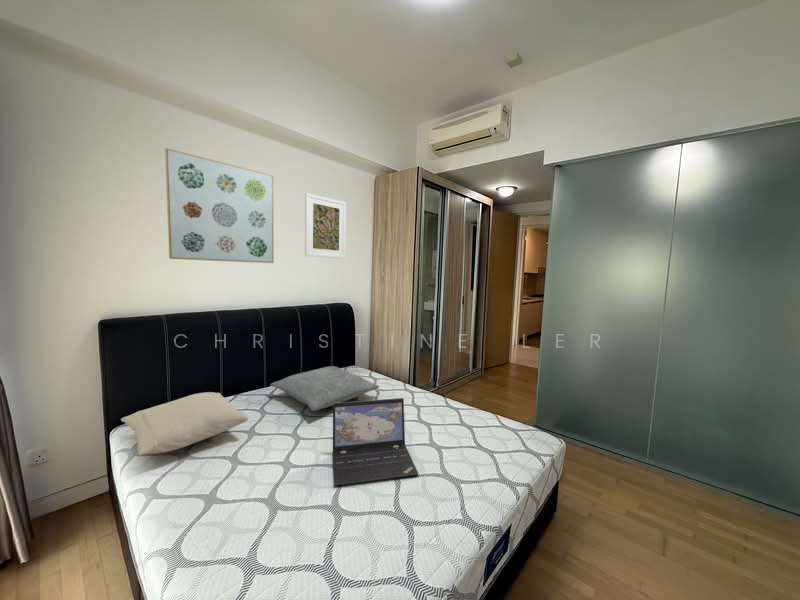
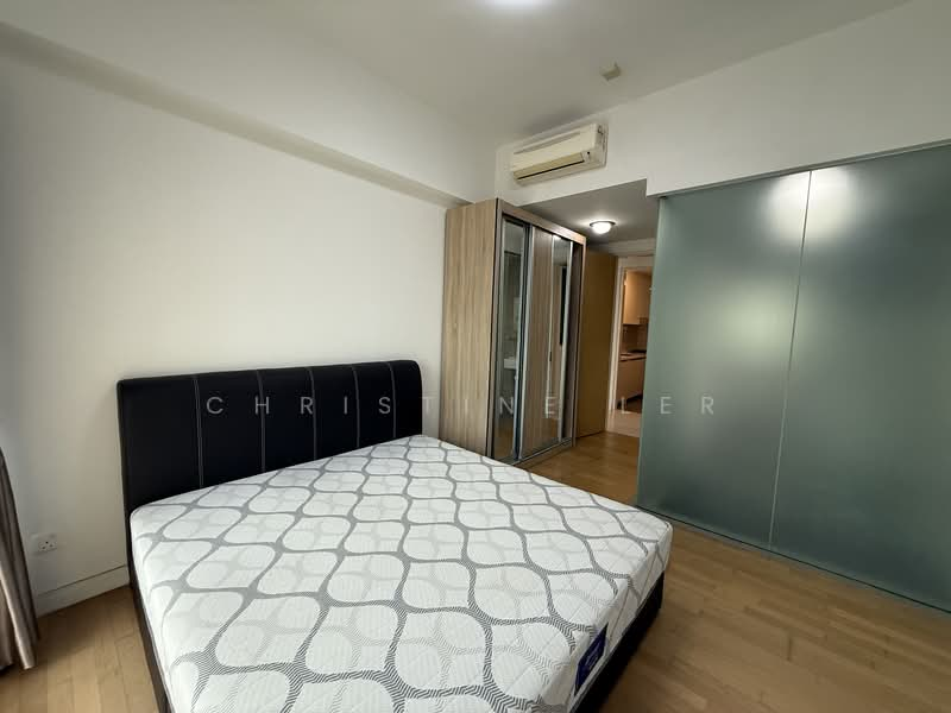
- laptop (373, 437)
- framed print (326, 227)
- pillow (325, 385)
- pillow (185, 419)
- wall art (226, 212)
